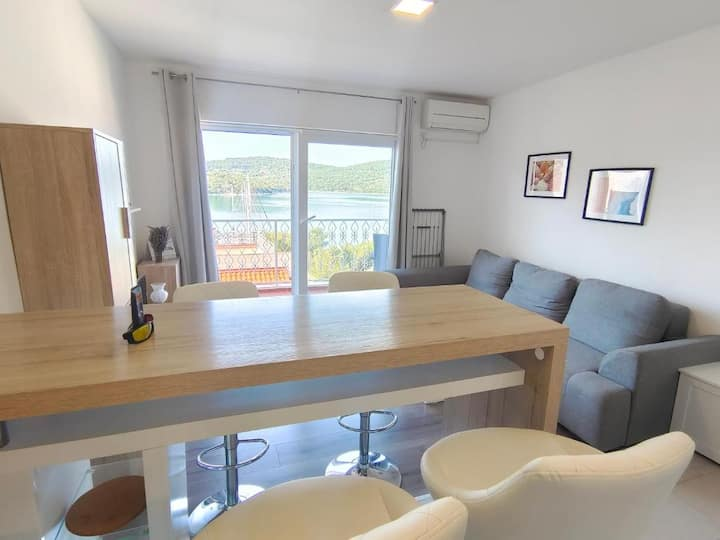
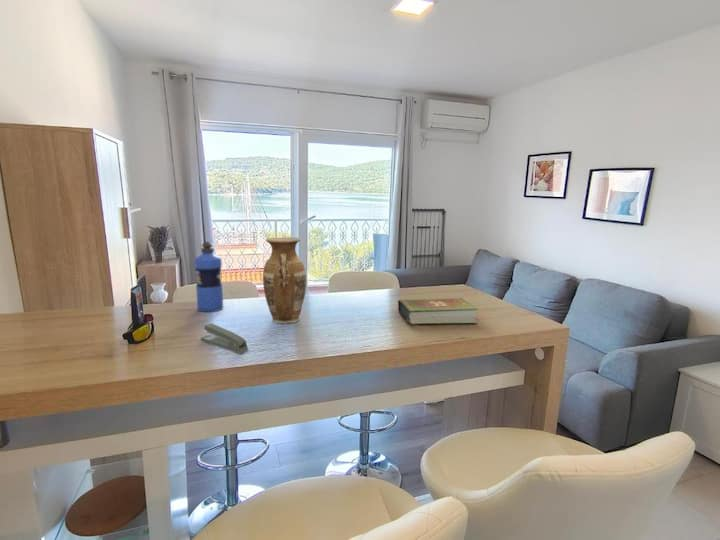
+ stapler (223, 337)
+ water bottle (208, 275)
+ book (435, 309)
+ vase (284, 279)
